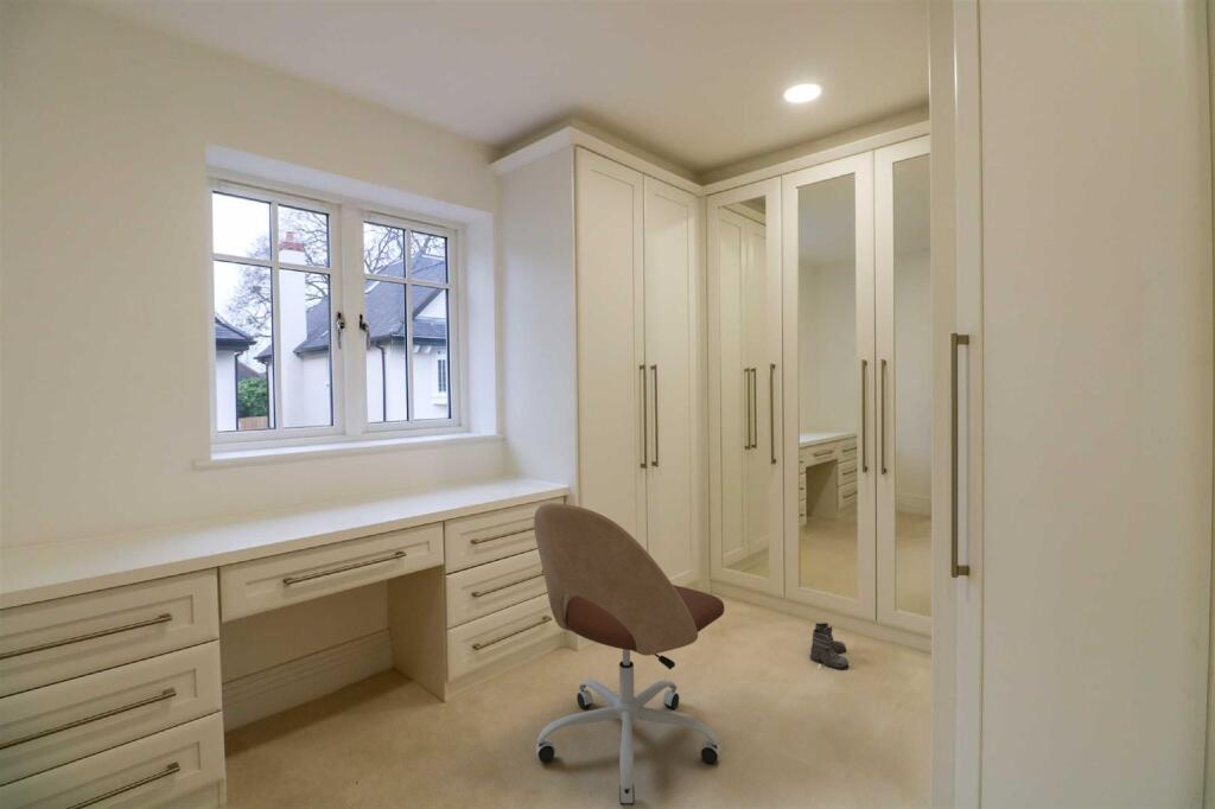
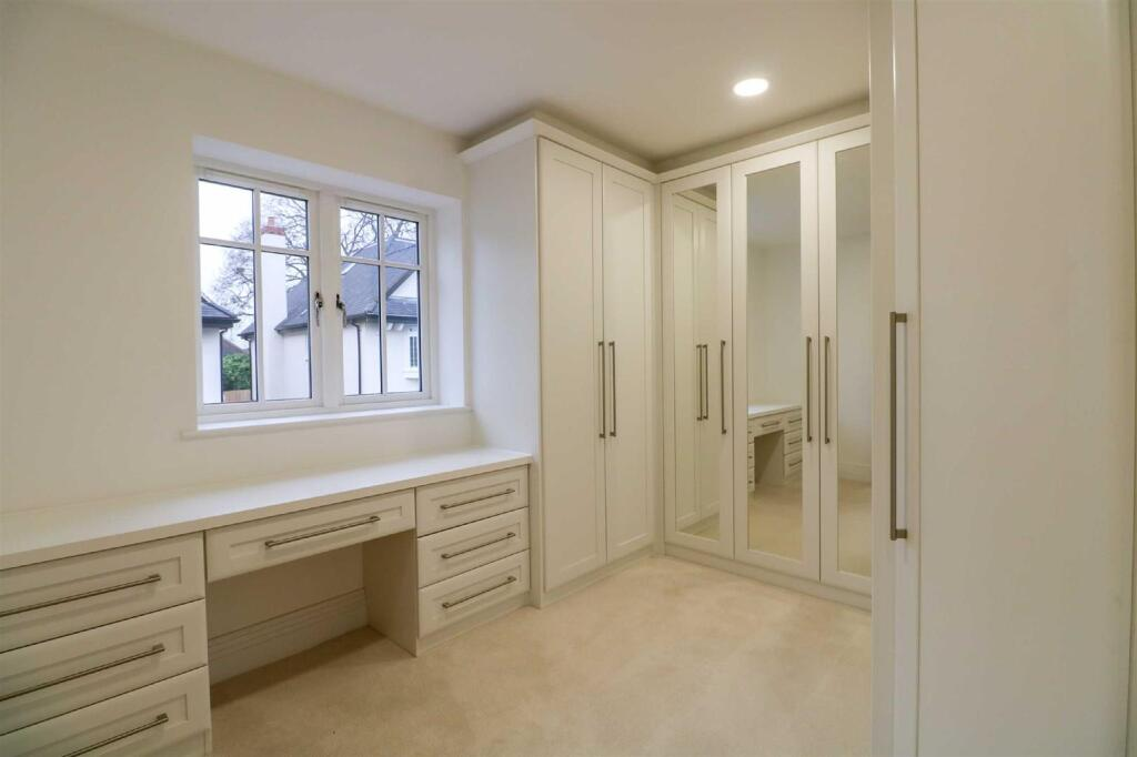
- office chair (624, 617)
- boots (829, 643)
